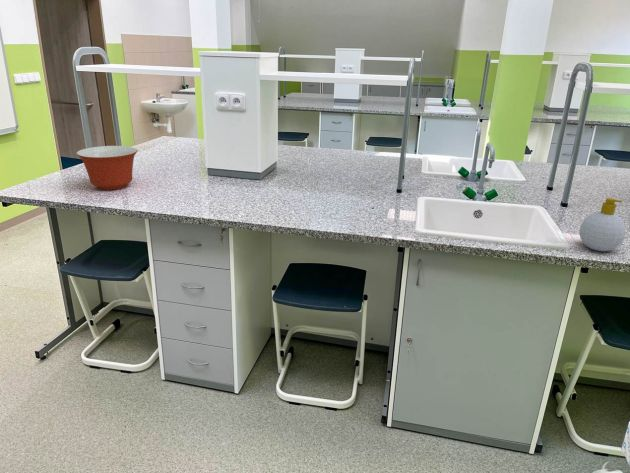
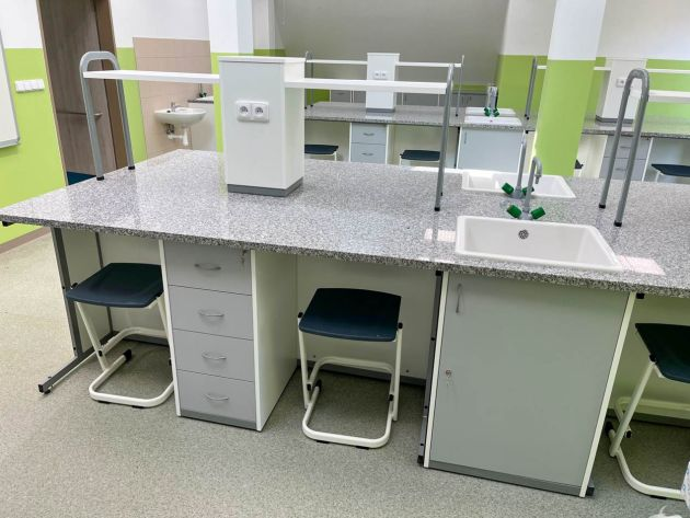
- mixing bowl (110, 168)
- soap bottle (604, 223)
